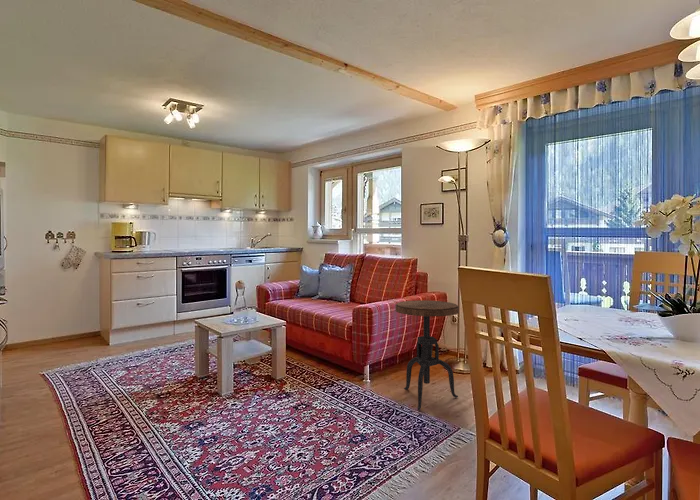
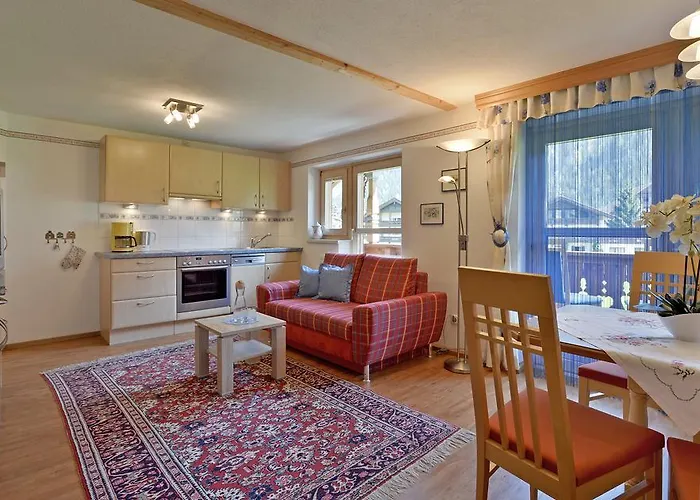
- side table (426, 351)
